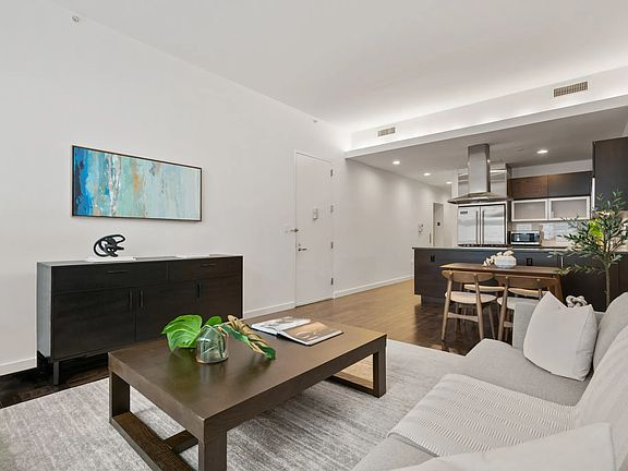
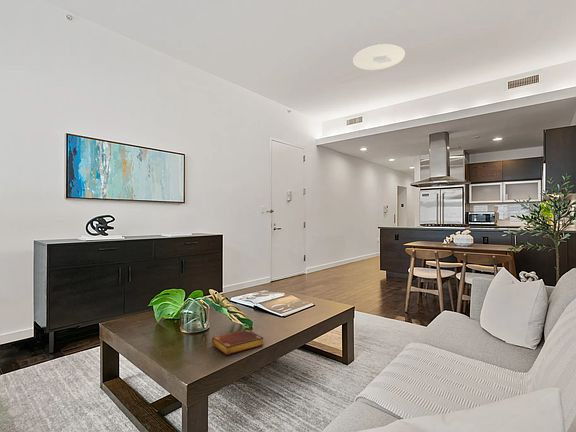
+ book (237, 340)
+ ceiling light (378, 55)
